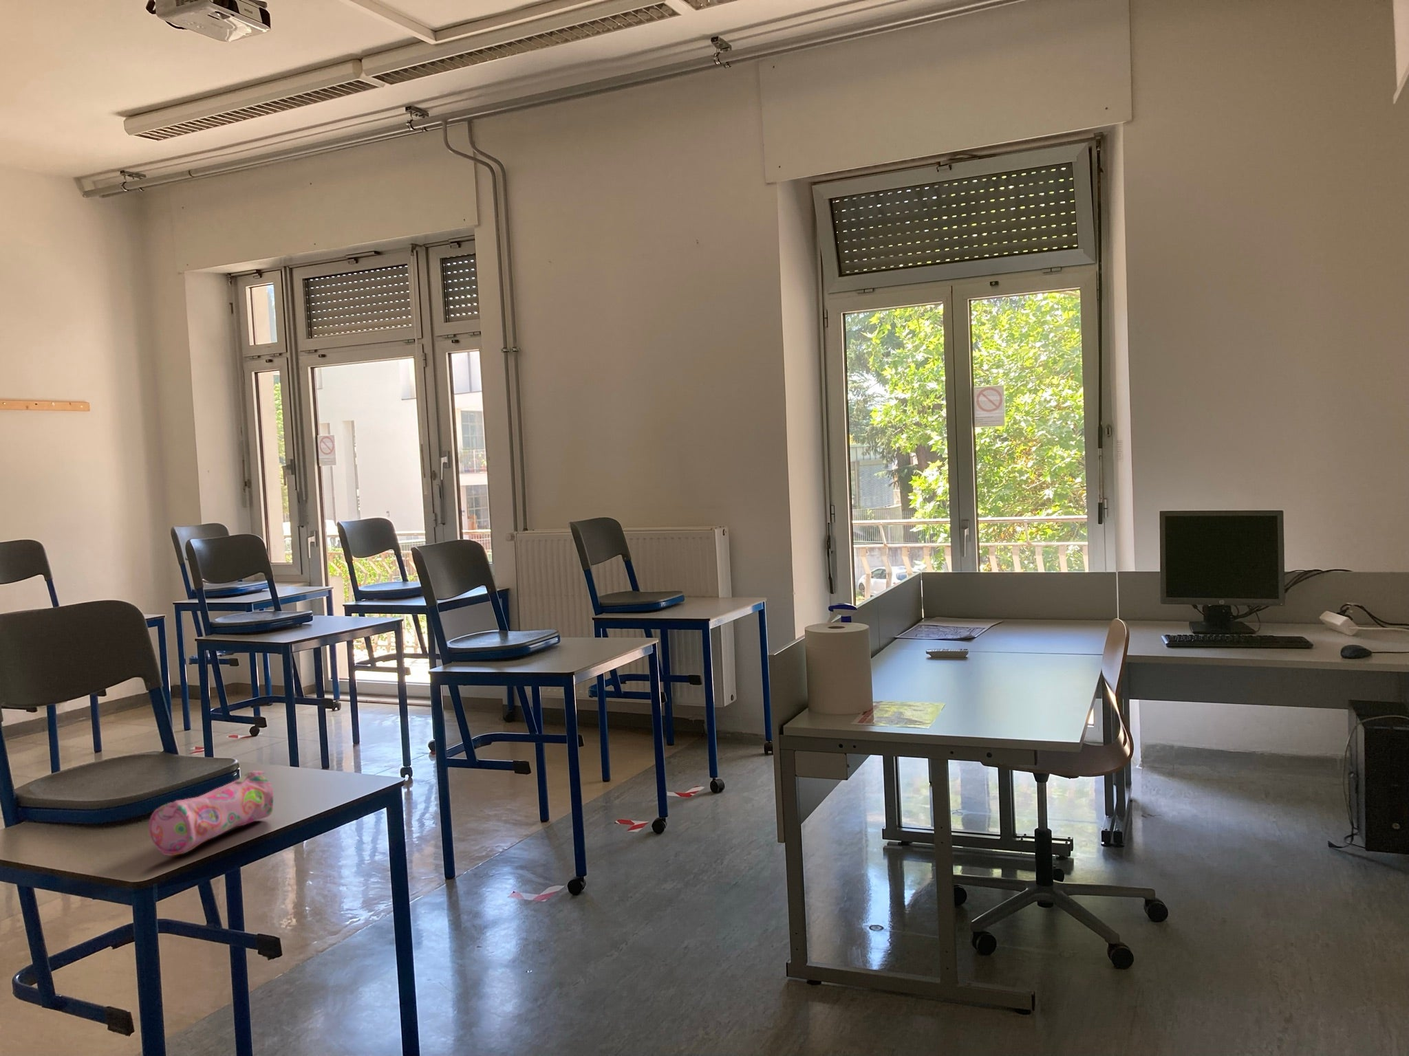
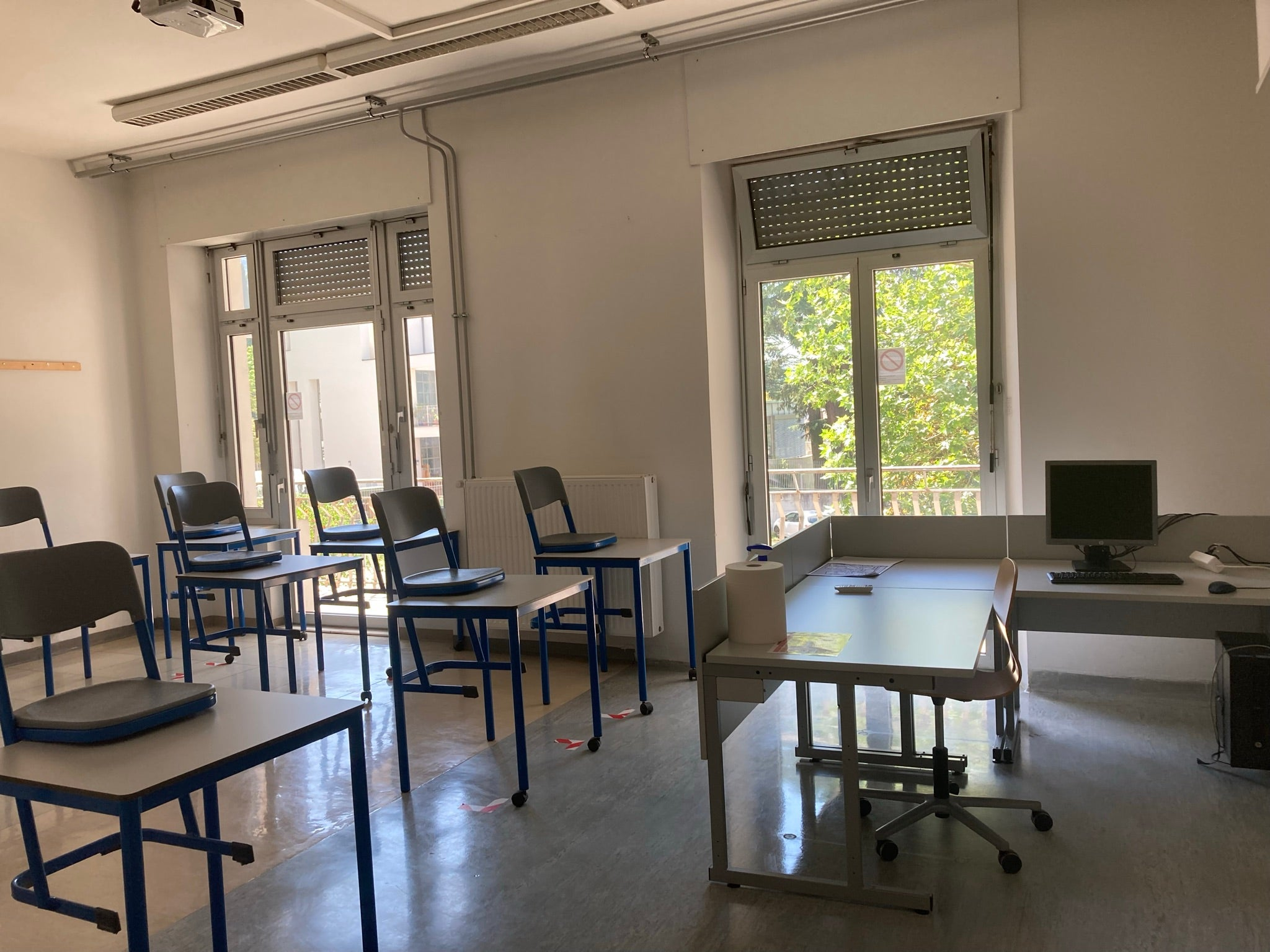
- pencil case (215, 811)
